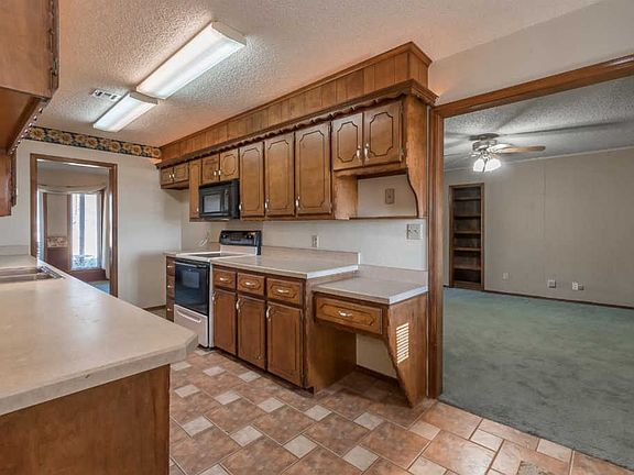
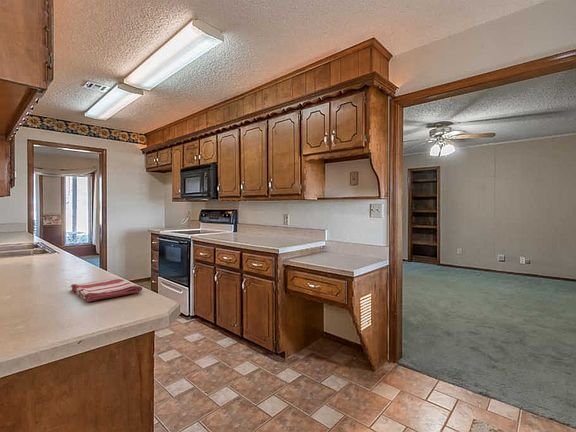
+ dish towel (105, 287)
